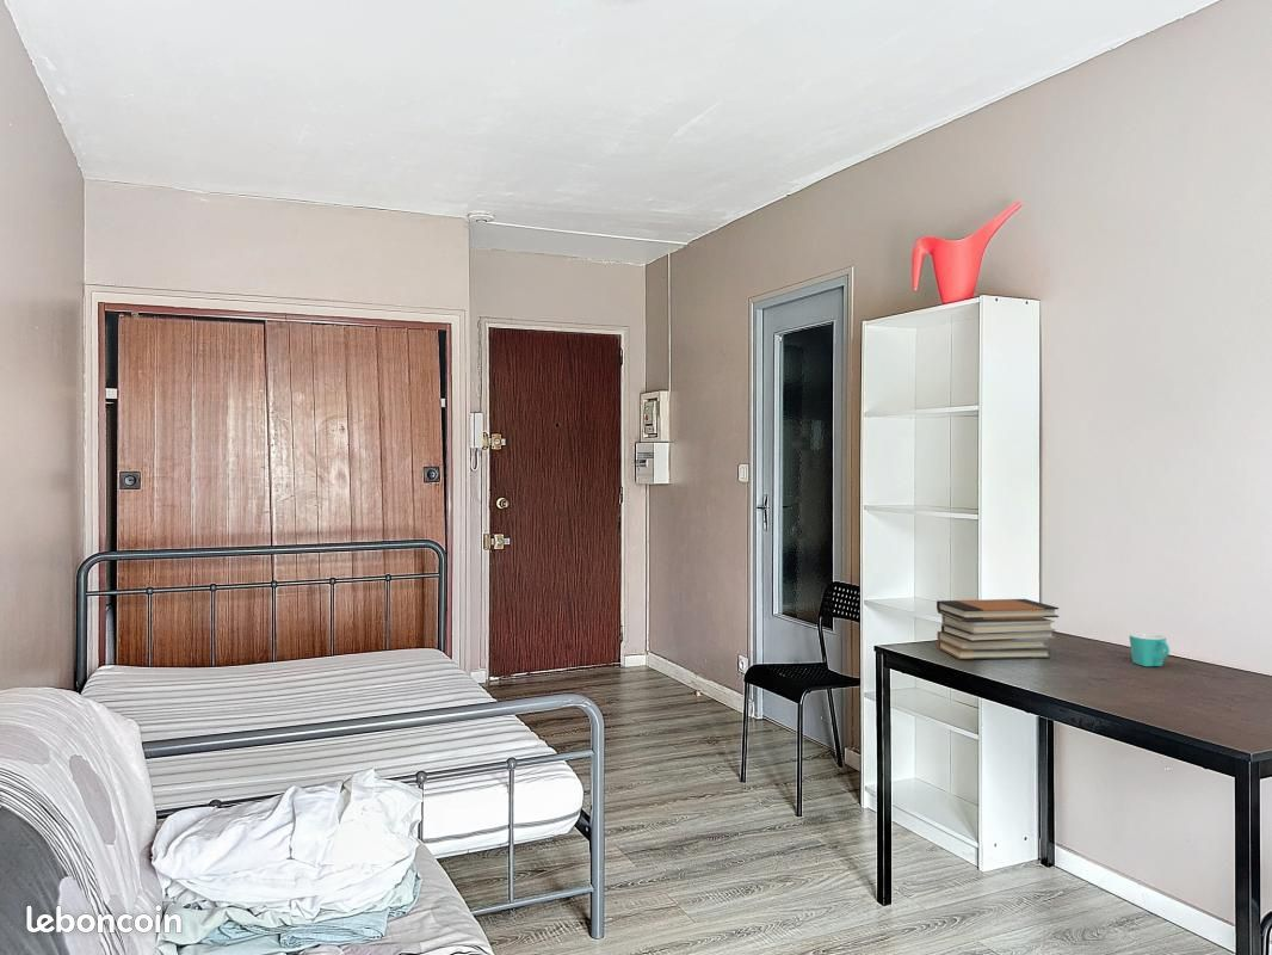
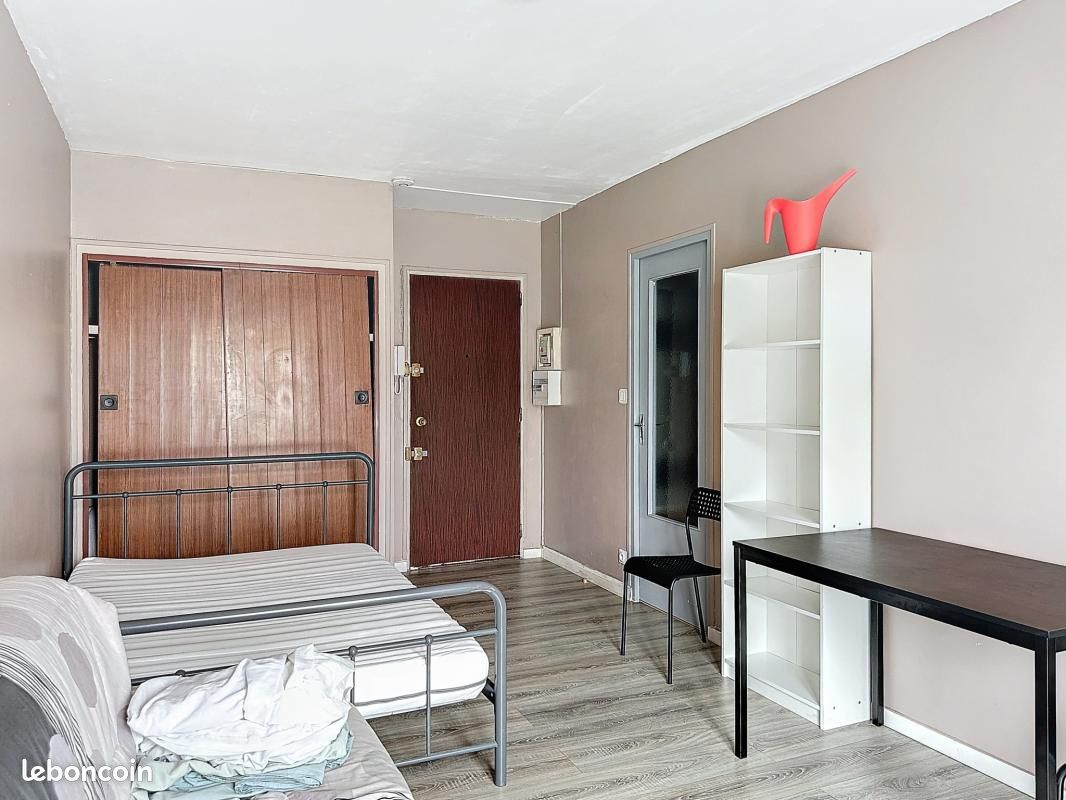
- book stack (995, 628)
- mug (1151, 651)
